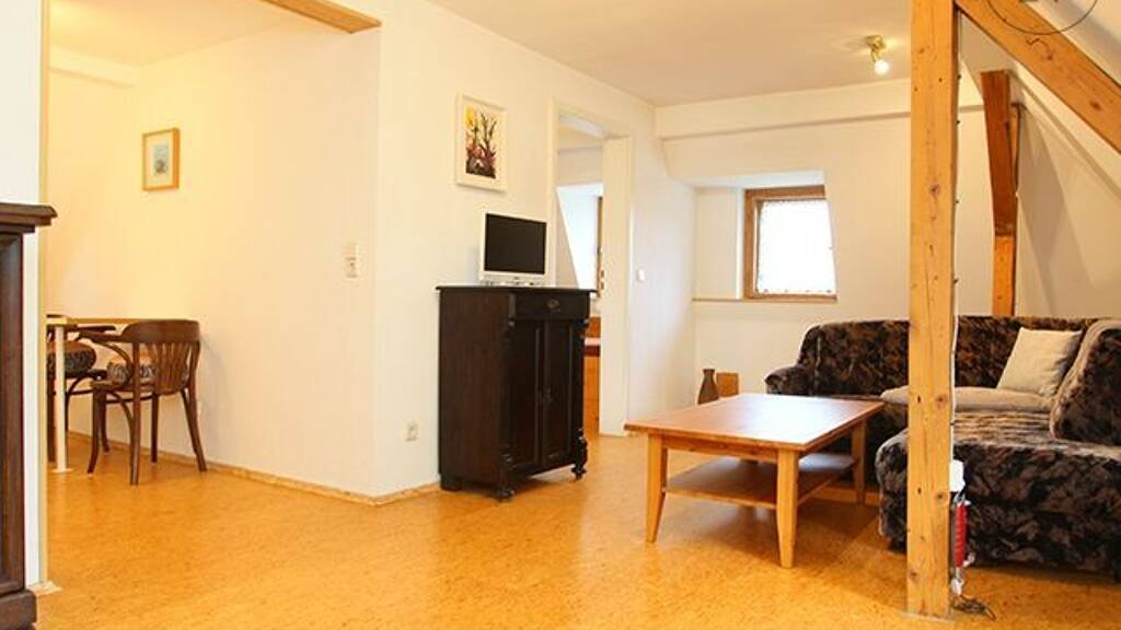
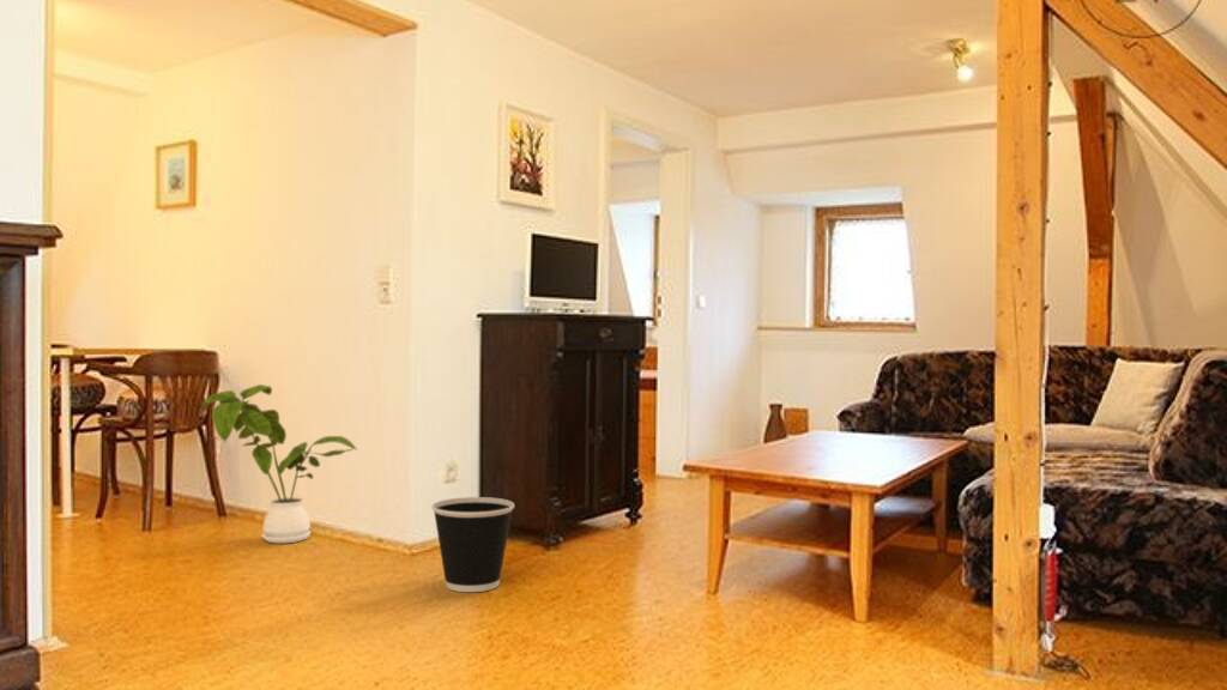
+ wastebasket (472, 544)
+ house plant (268, 464)
